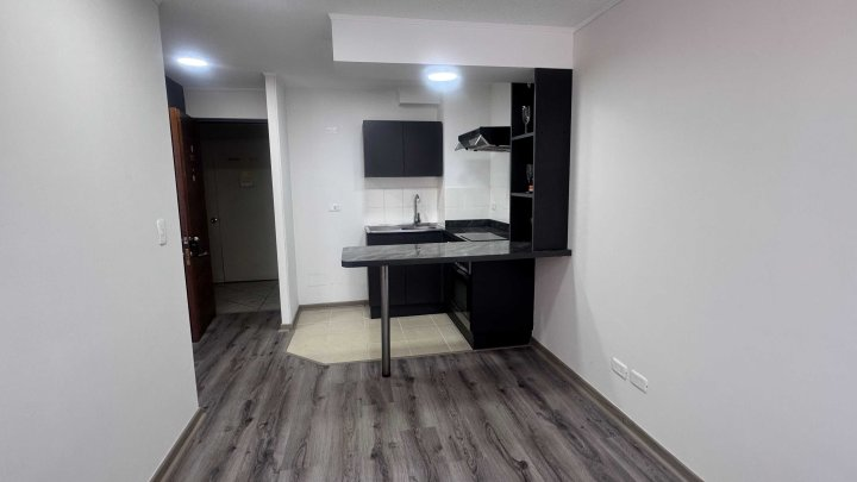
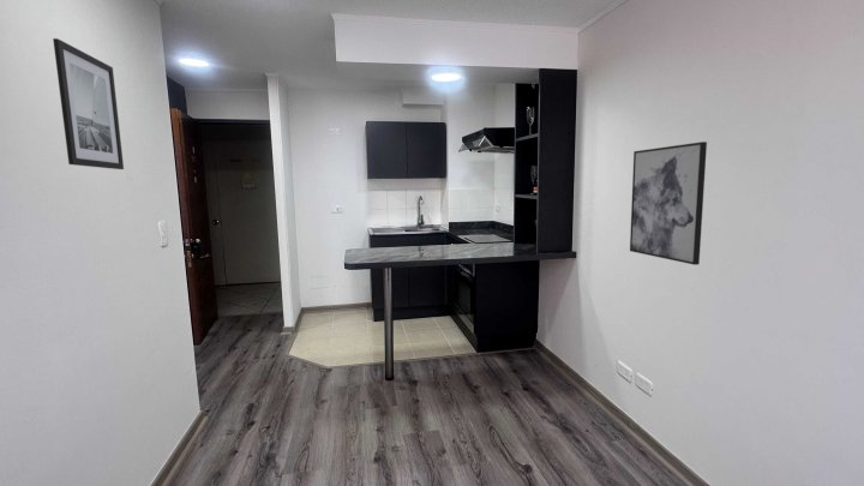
+ wall art (92, 112)
+ wall art (664, 203)
